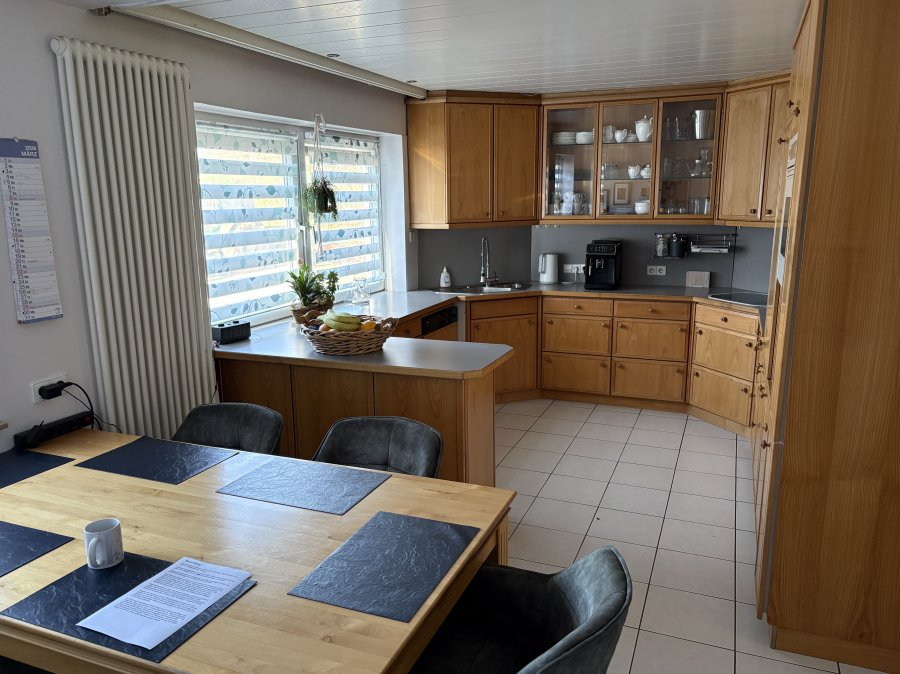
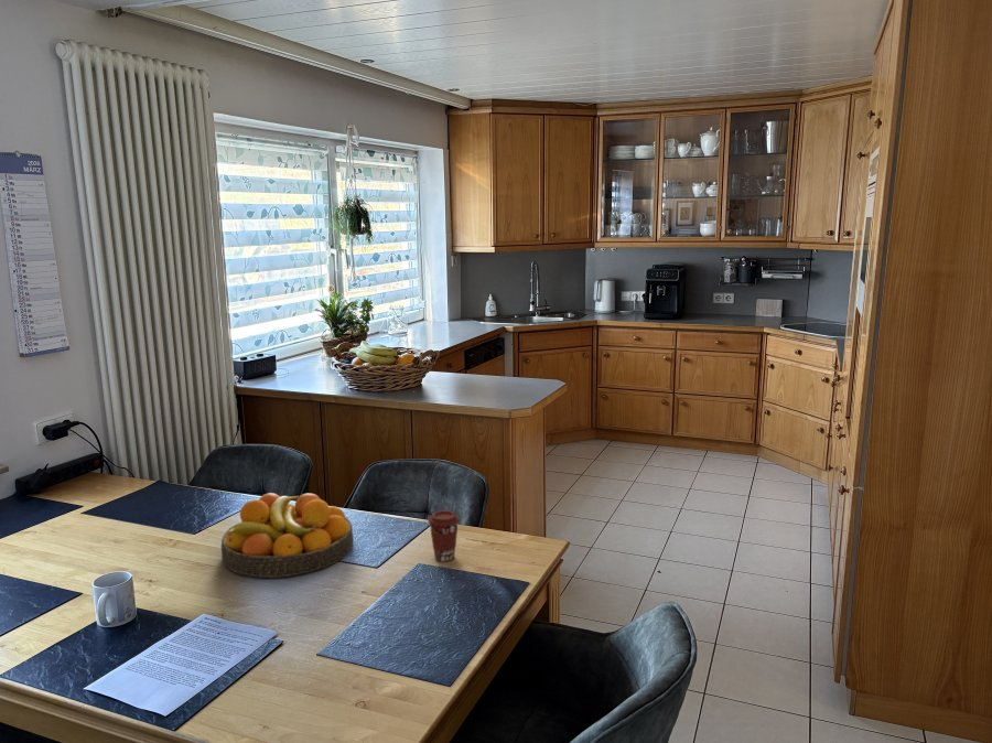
+ fruit bowl (287, 523)
+ coffee cup (443, 536)
